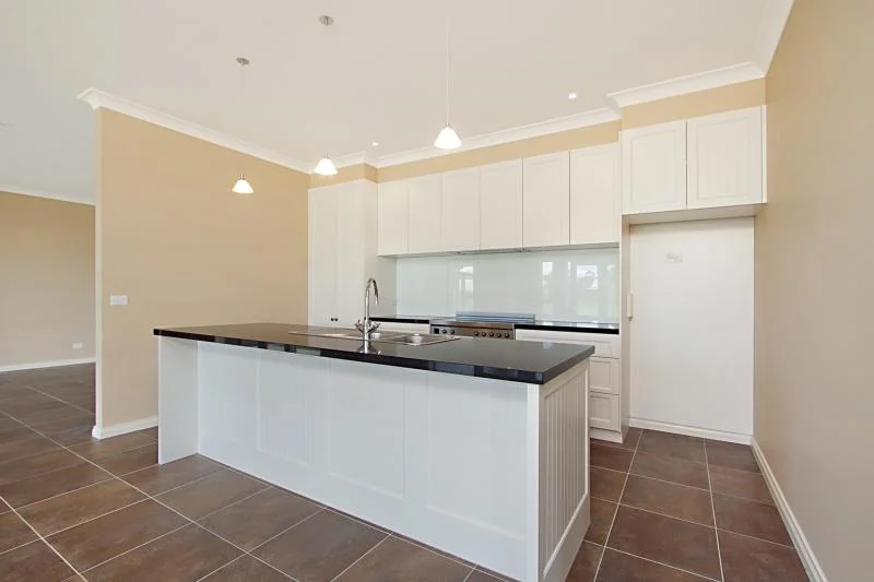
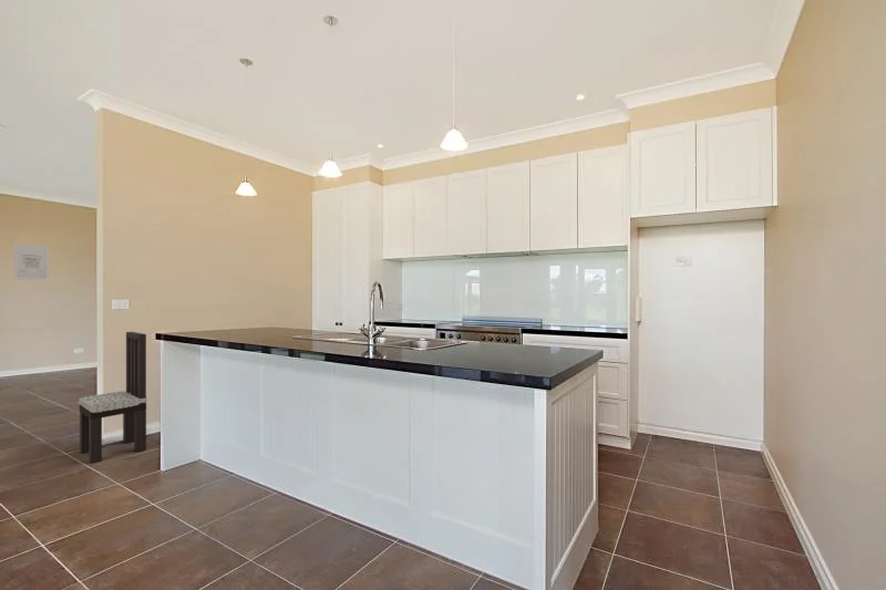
+ dining chair (113, 393)
+ wall art (31, 261)
